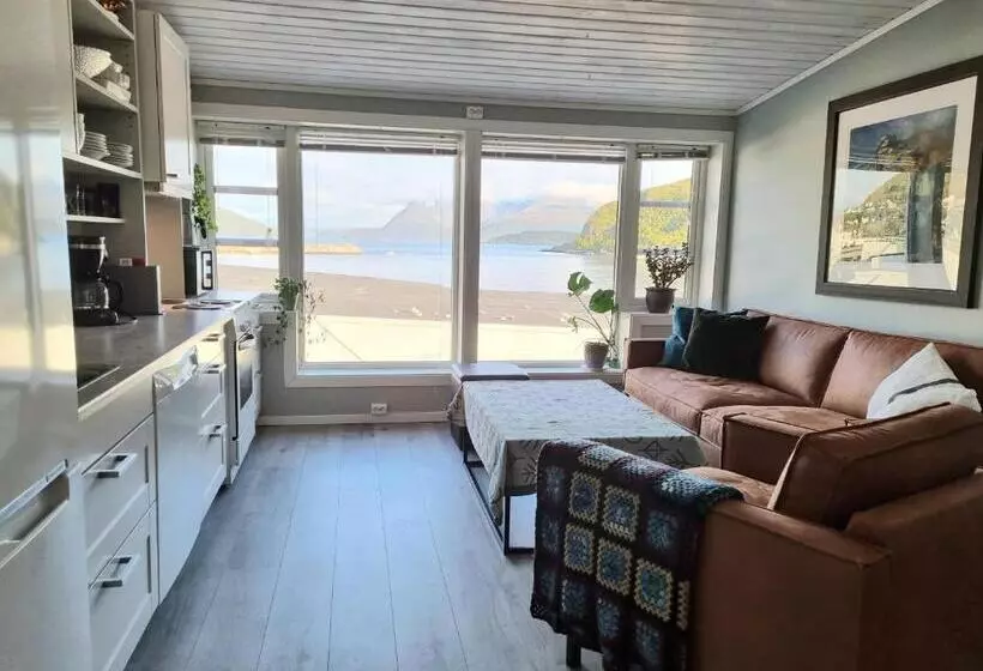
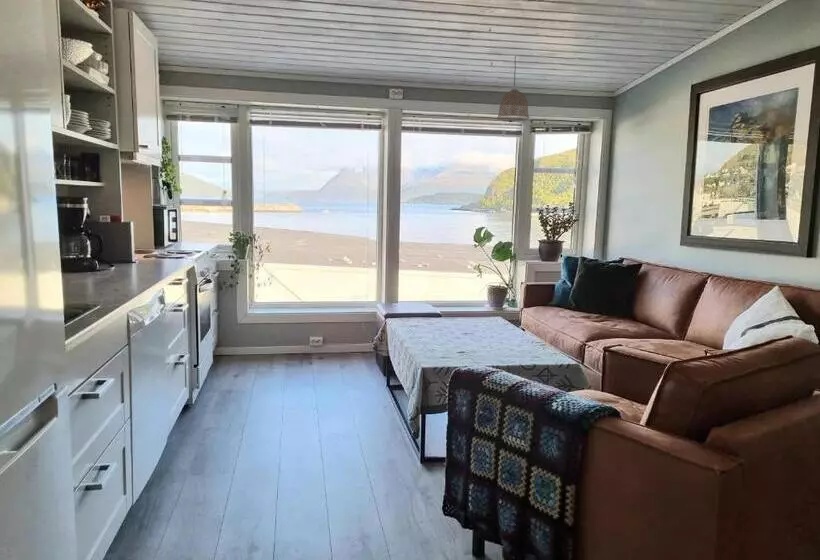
+ pendant lamp (514, 87)
